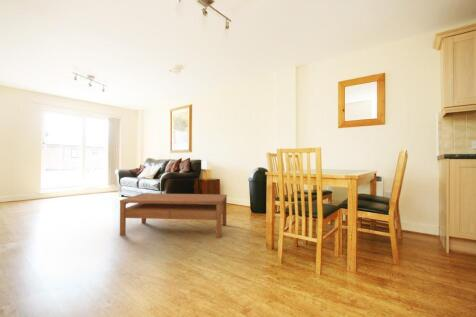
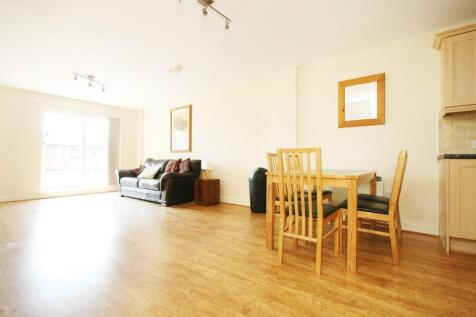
- coffee table (177, 213)
